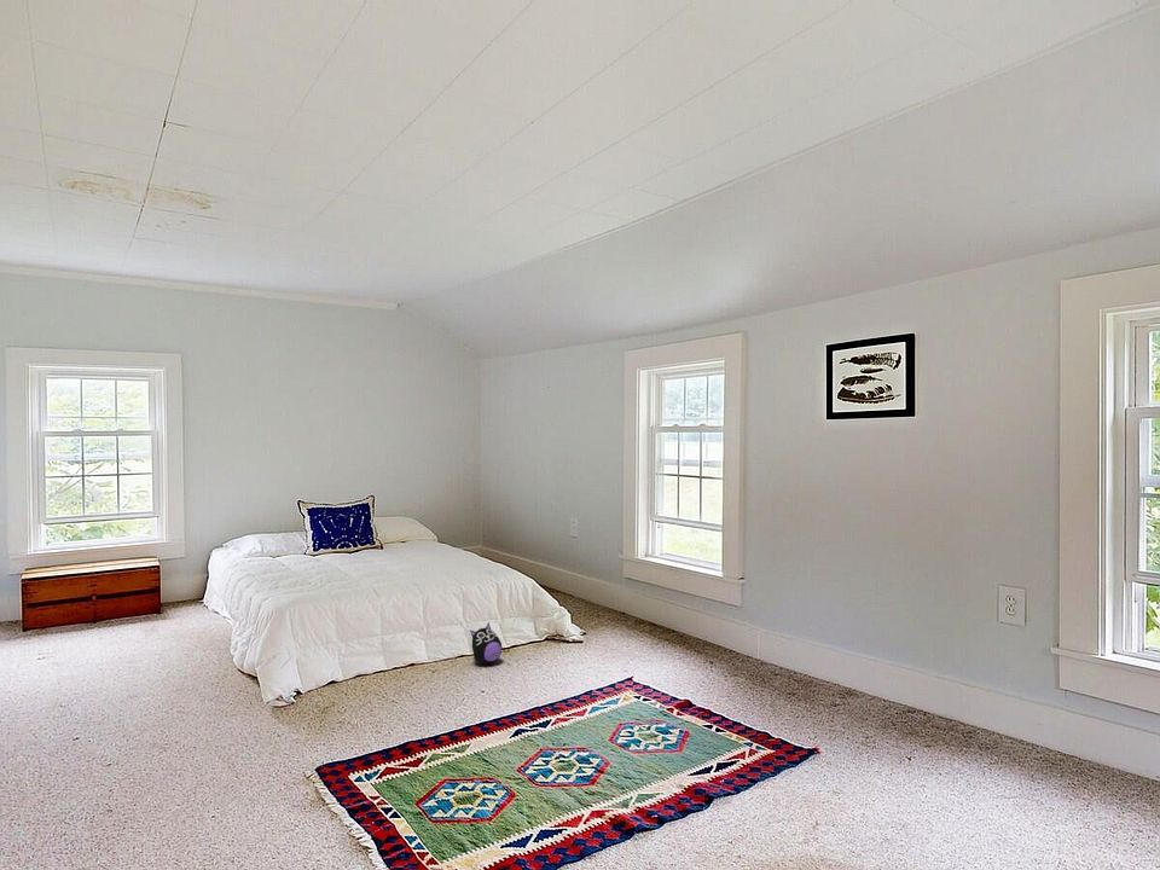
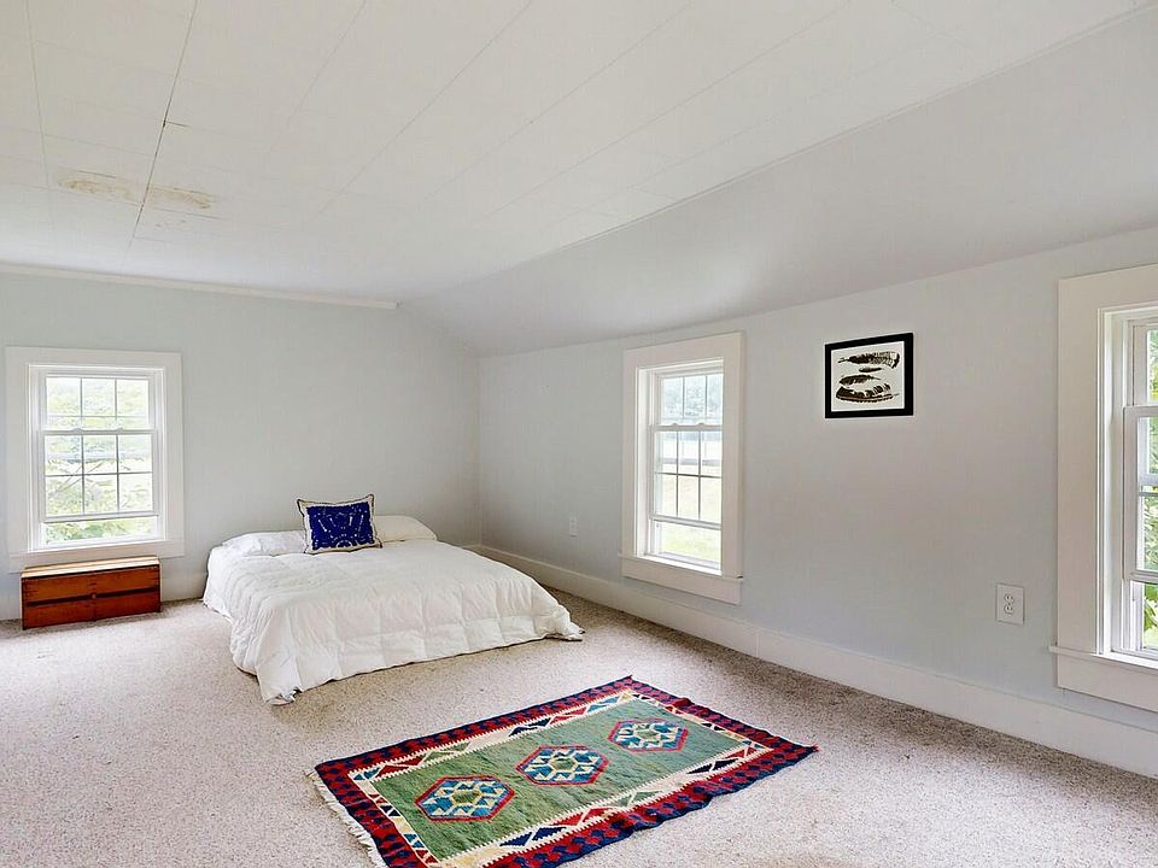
- plush toy (487, 643)
